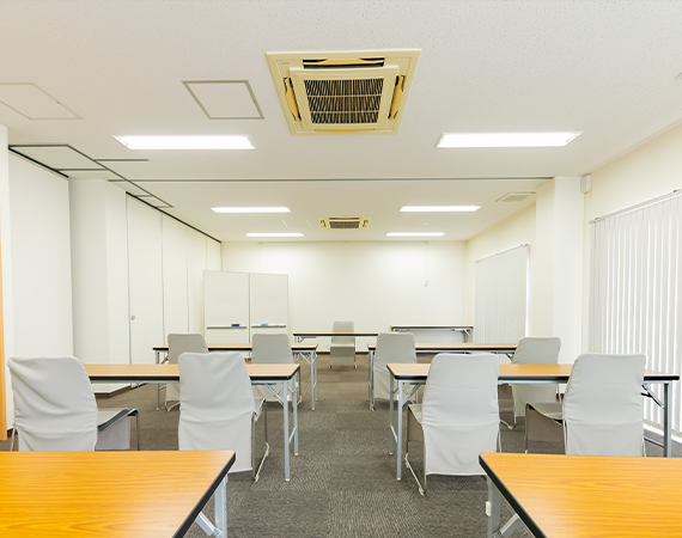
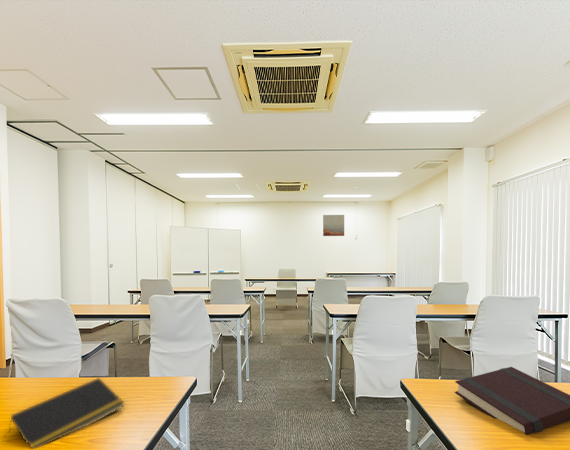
+ notepad (71, 410)
+ book (517, 398)
+ wall art (333, 225)
